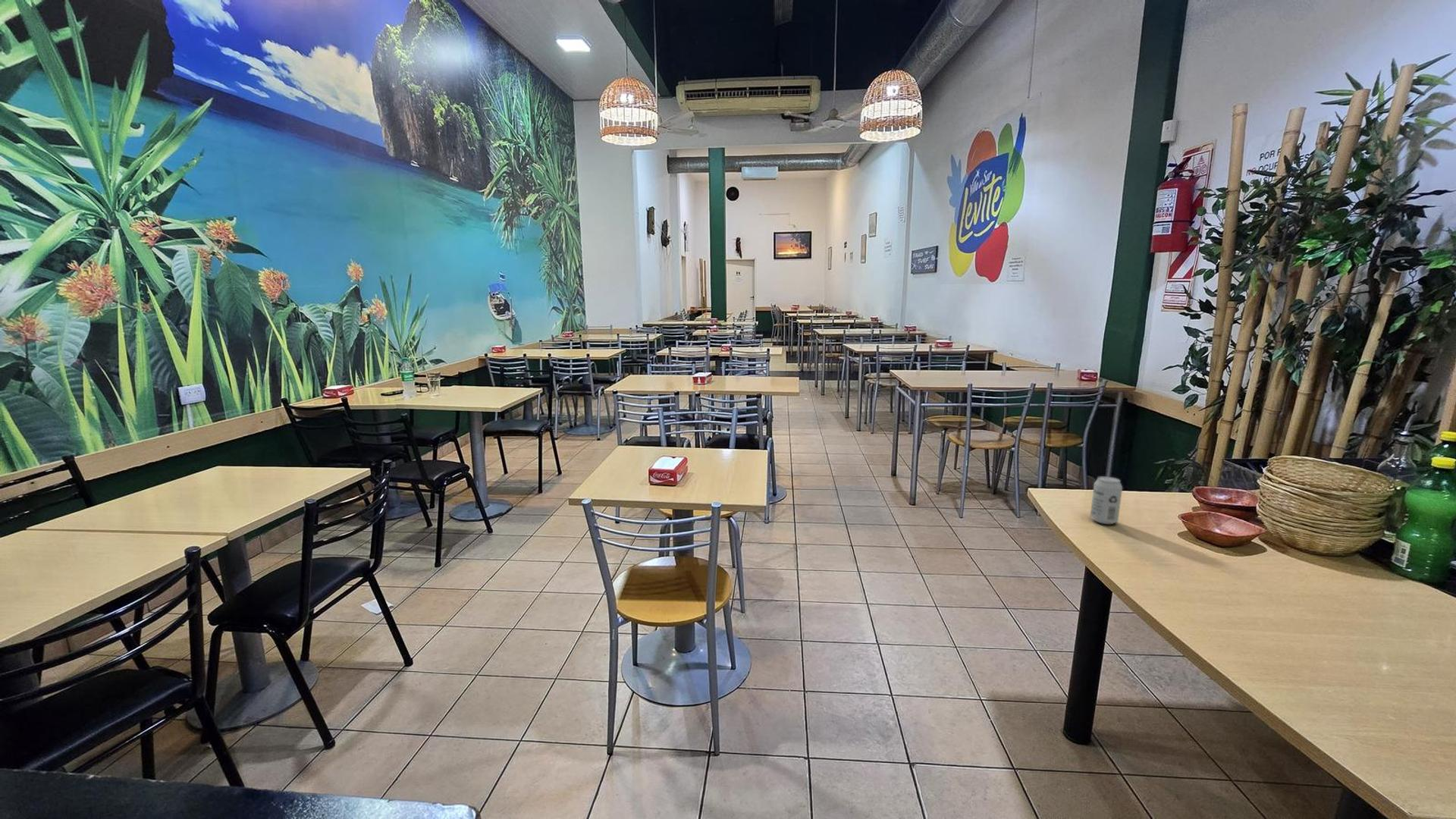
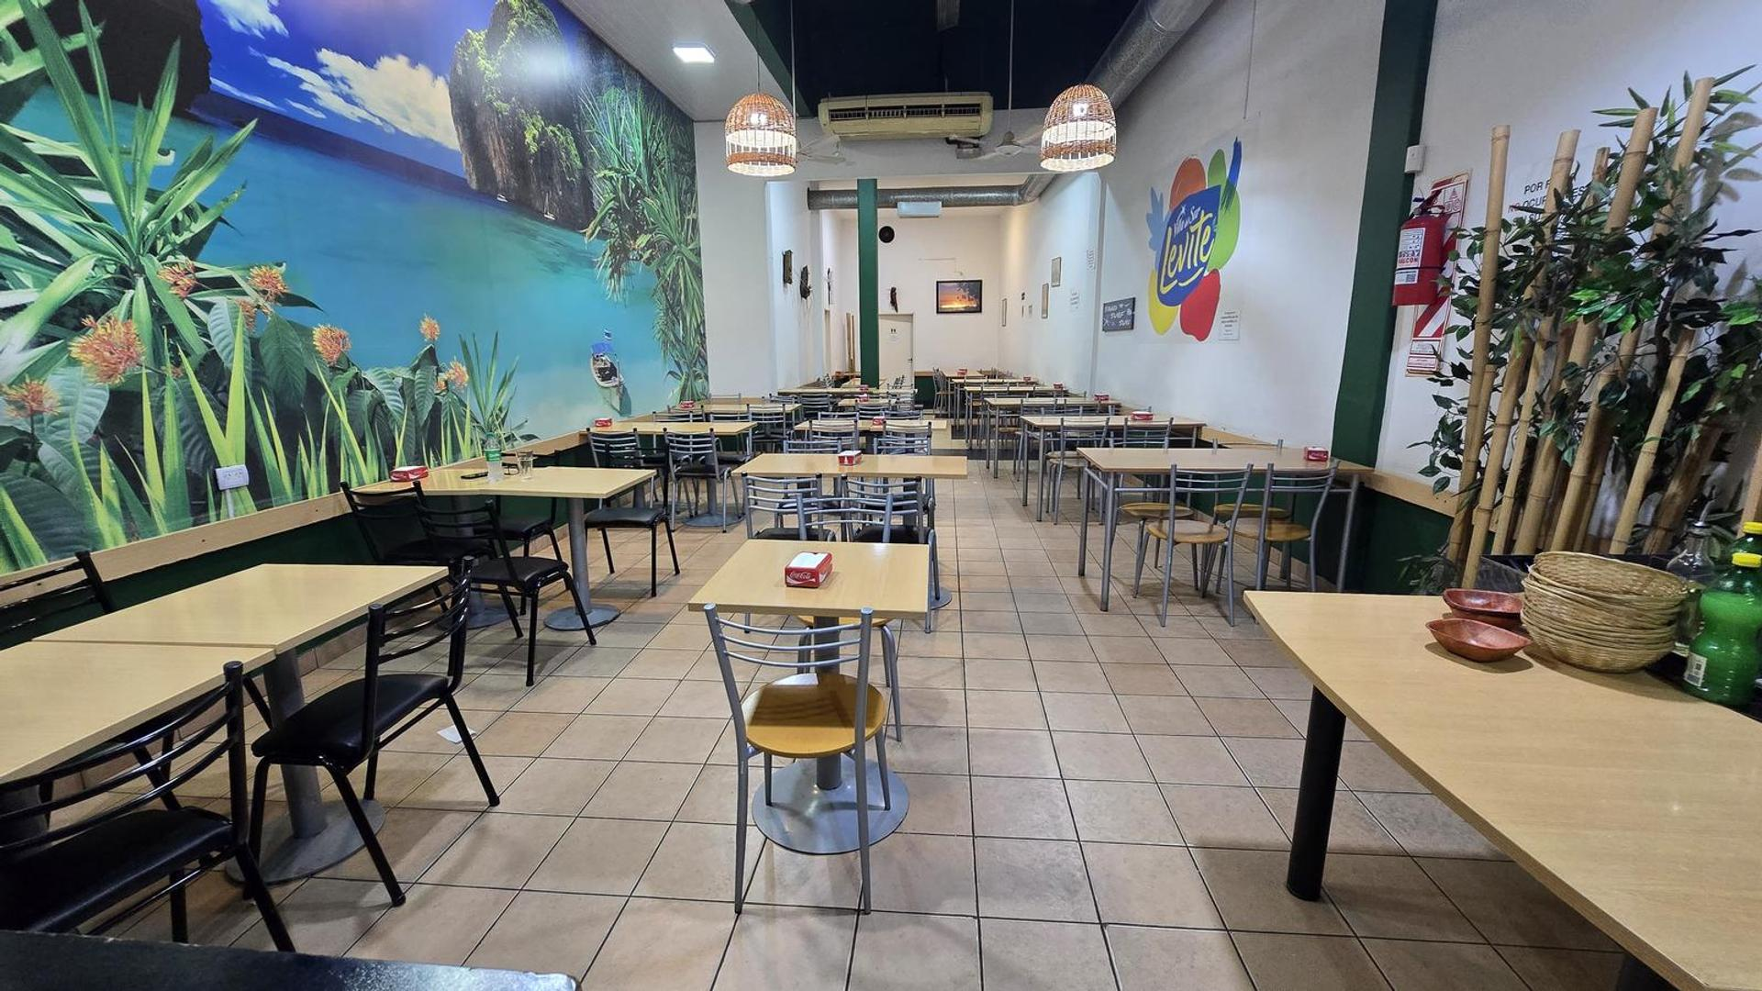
- beverage can (1106, 500)
